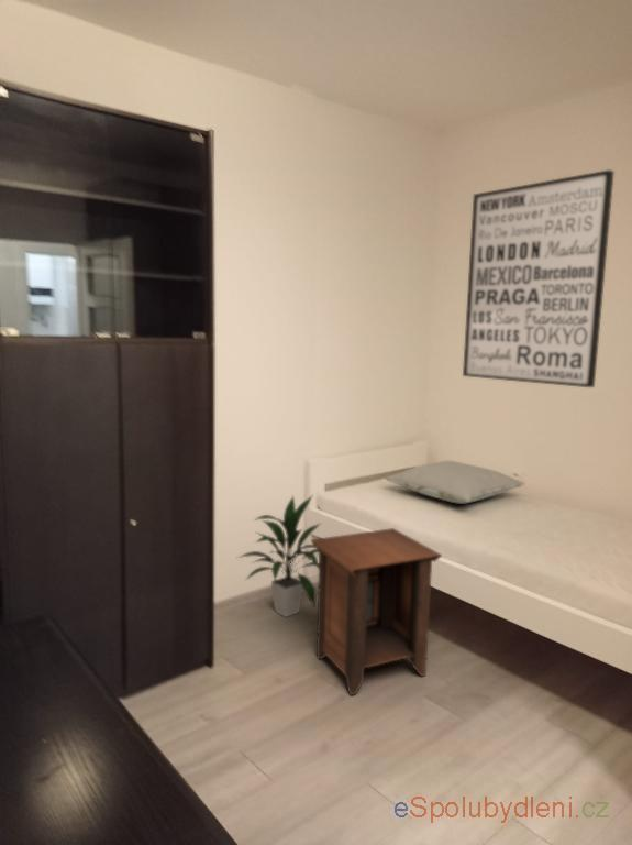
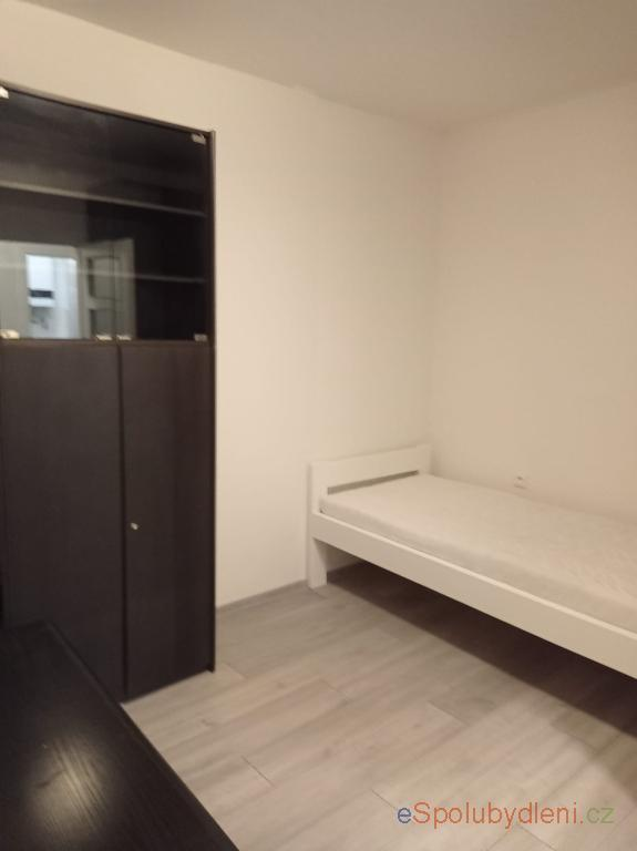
- indoor plant (288, 557)
- wall art (530, 284)
- nightstand (372, 607)
- pillow (454, 481)
